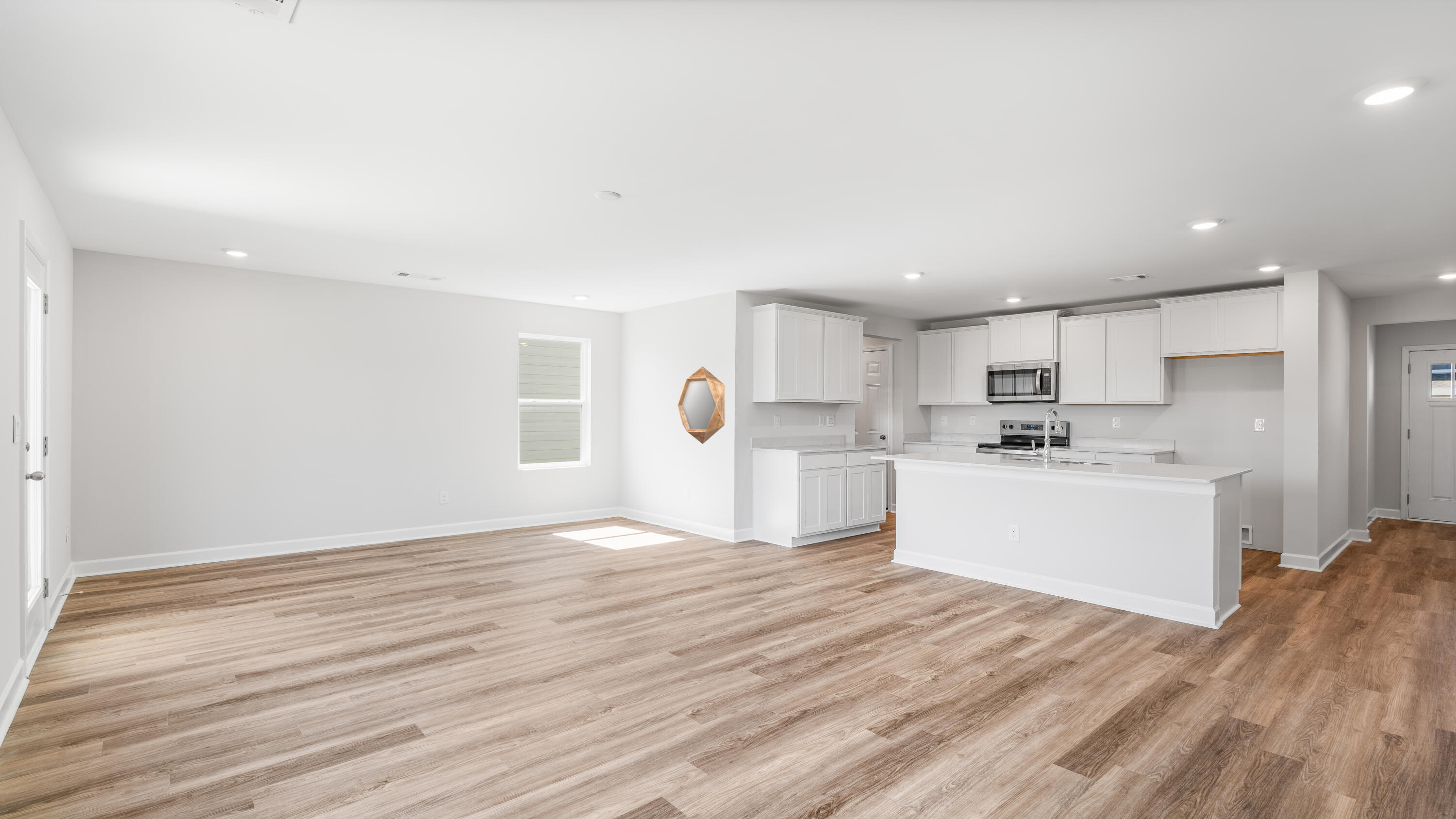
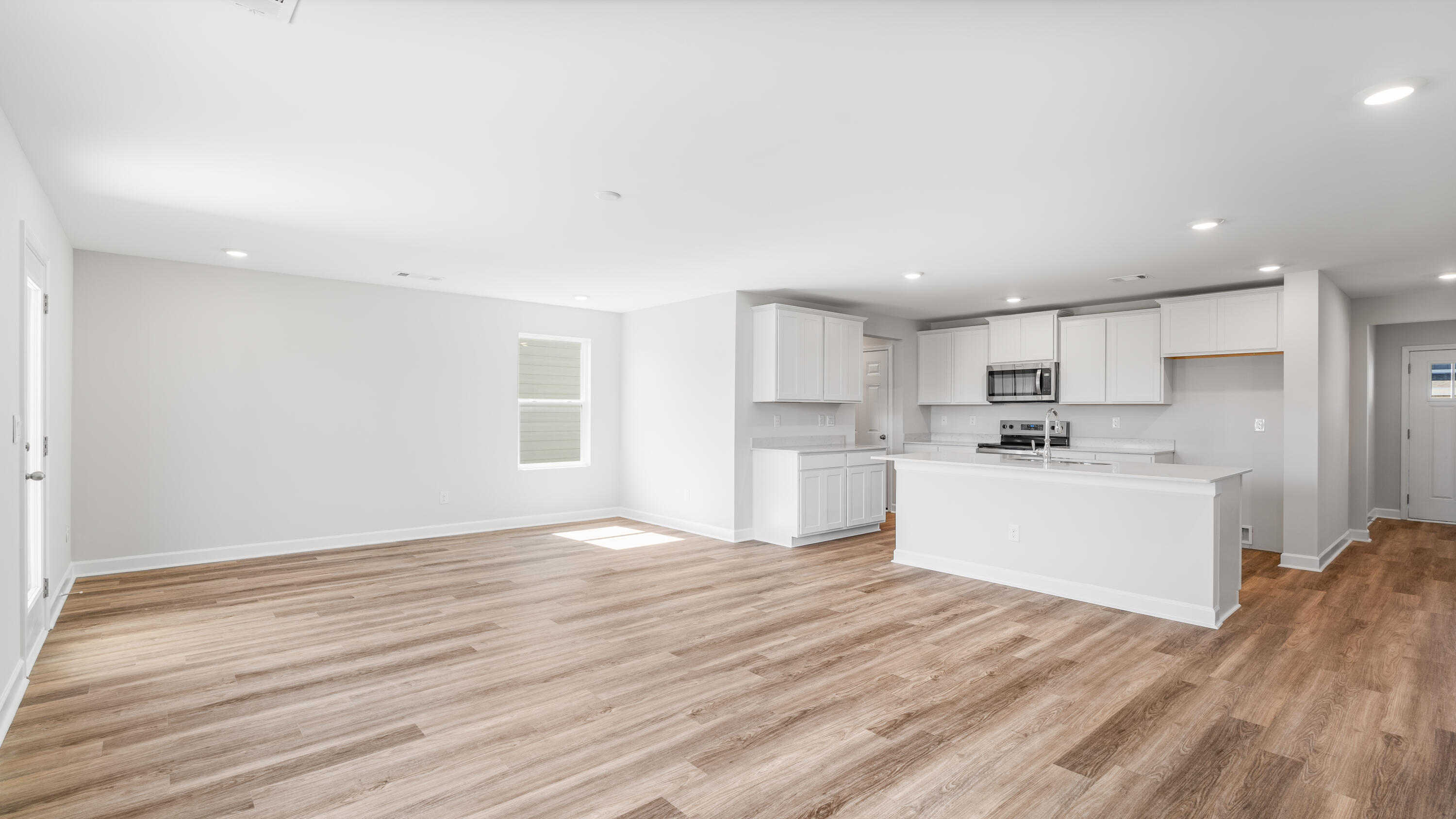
- home mirror (699, 405)
